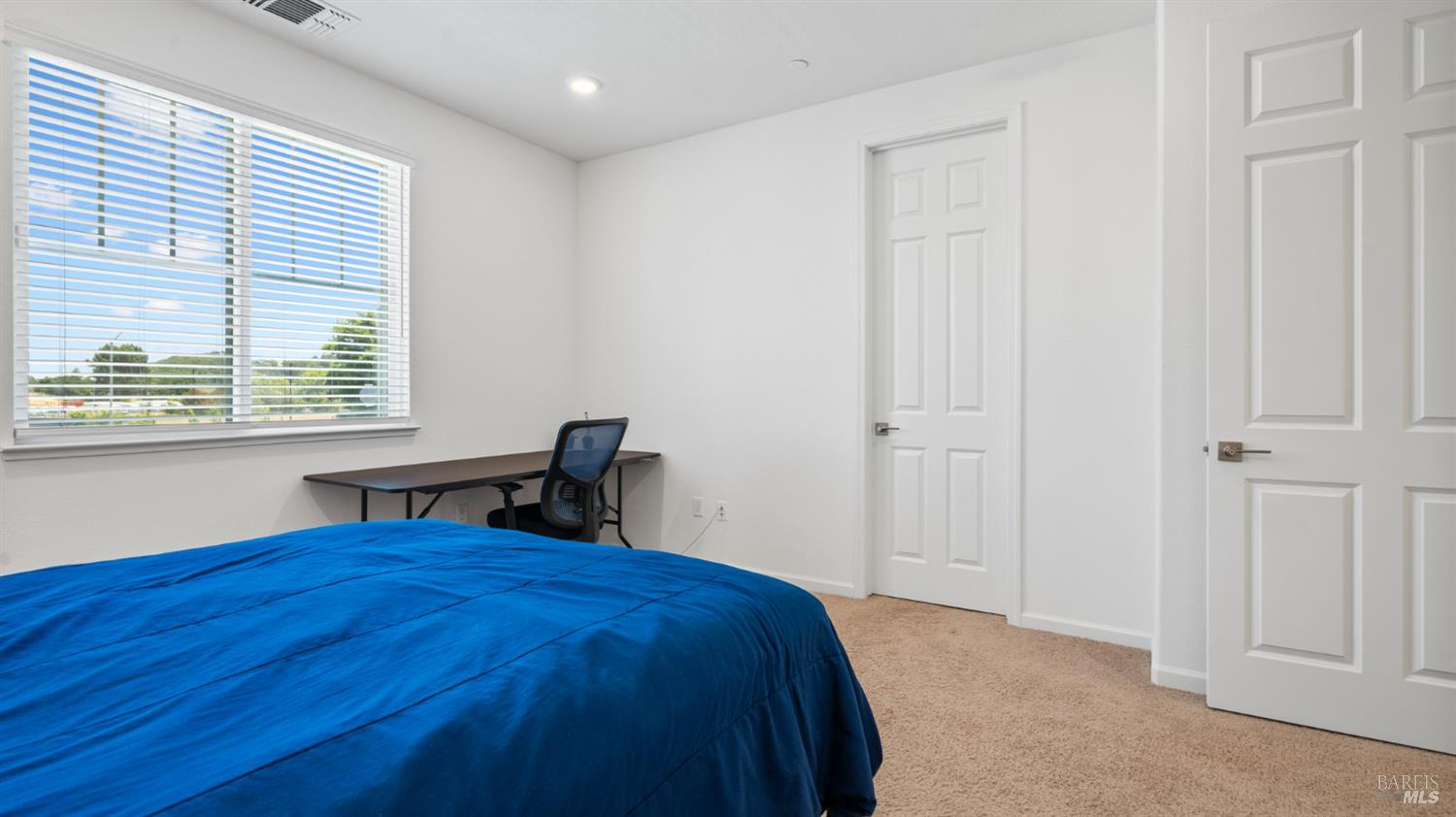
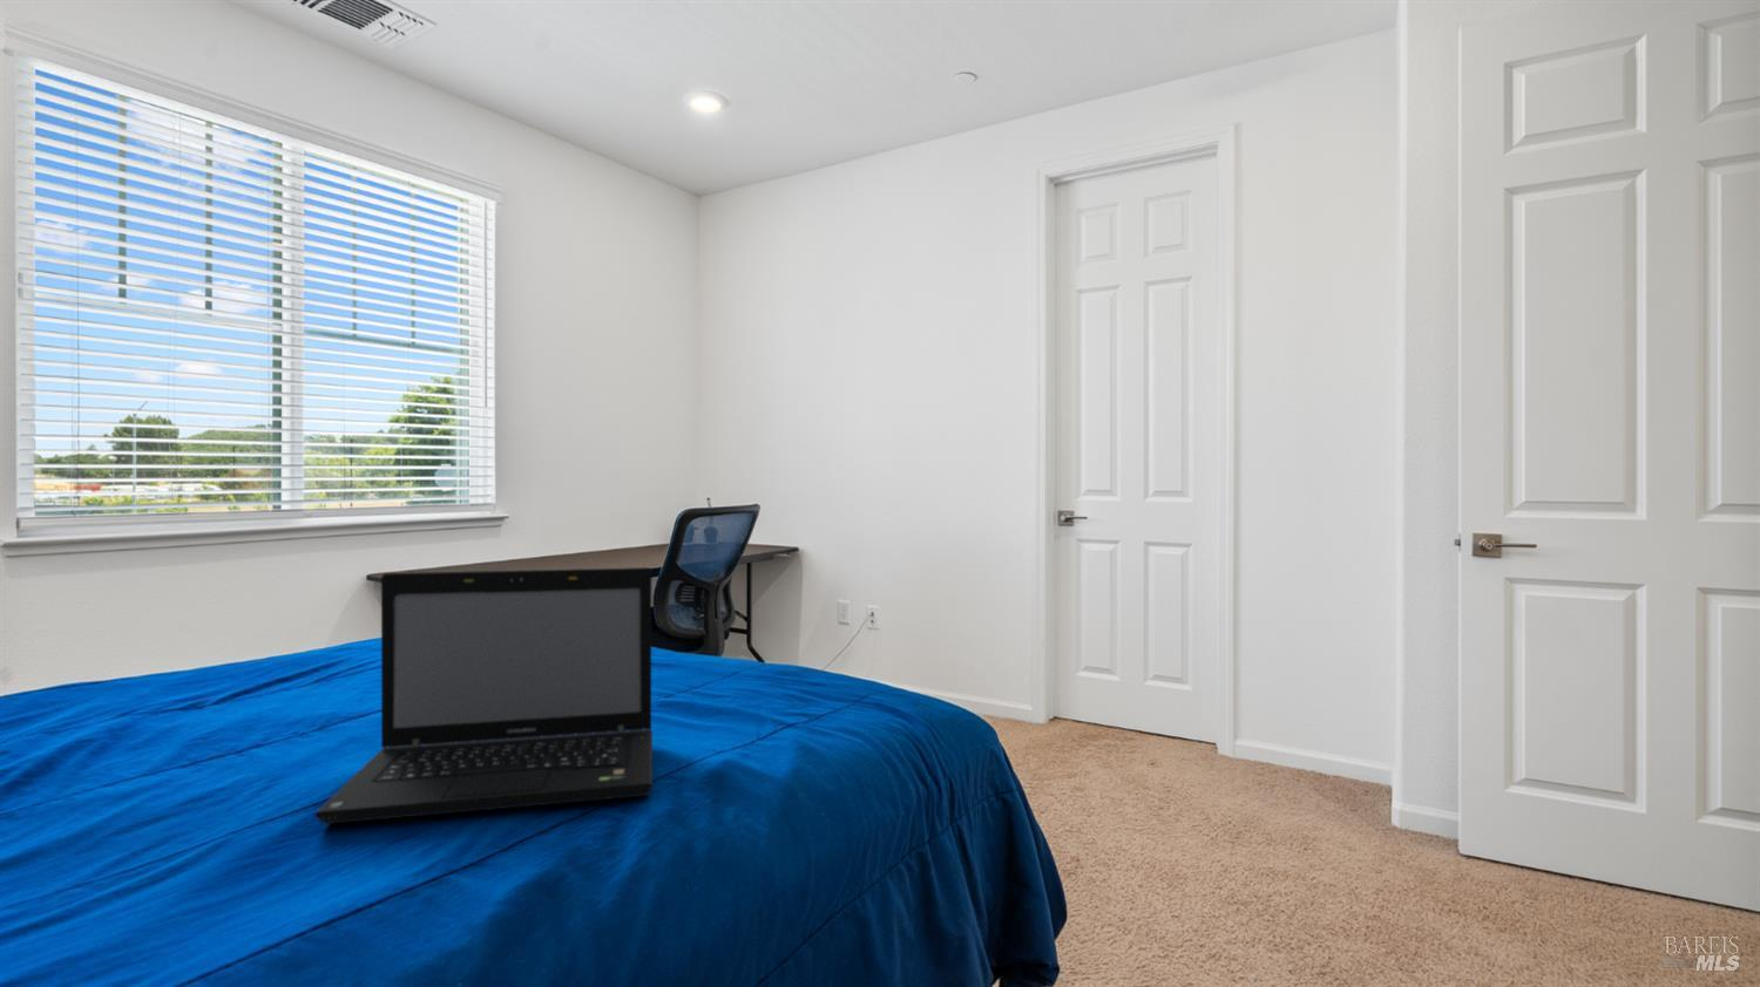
+ laptop (508, 680)
